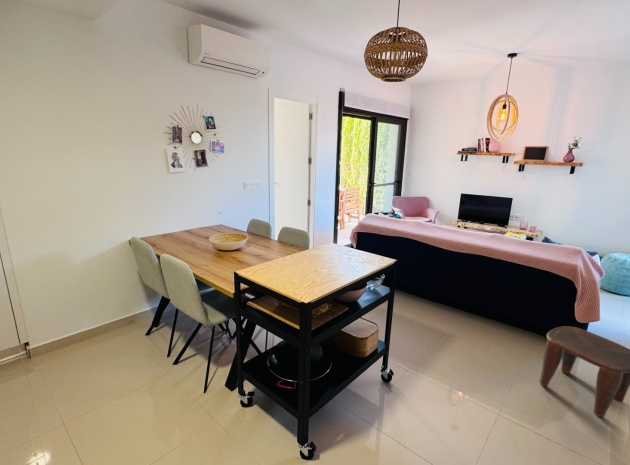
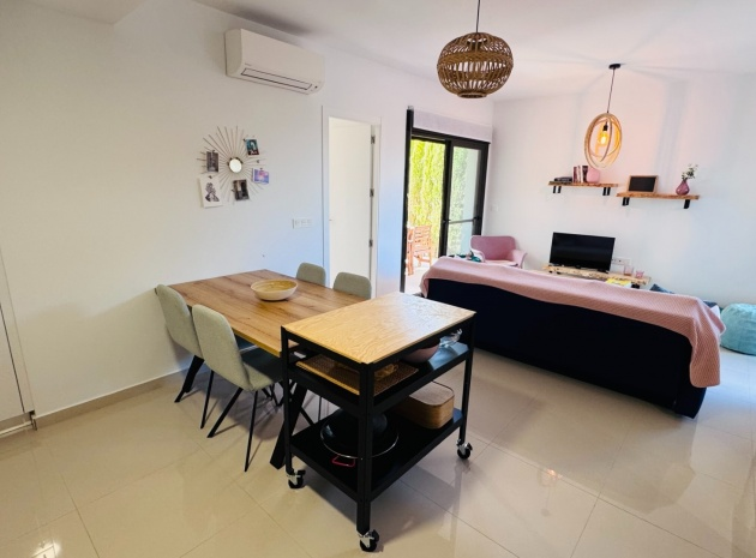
- stool (589, 362)
